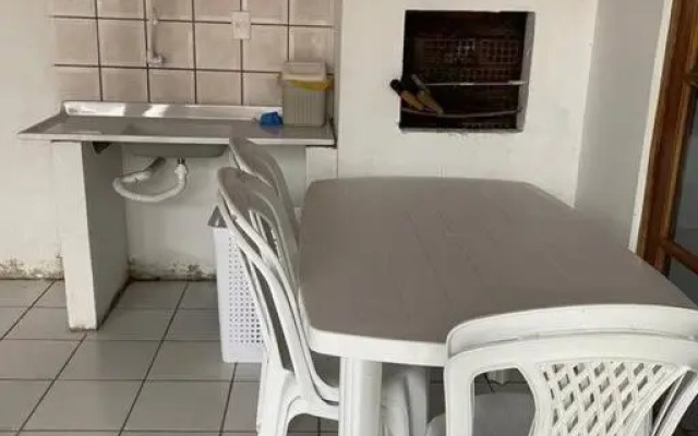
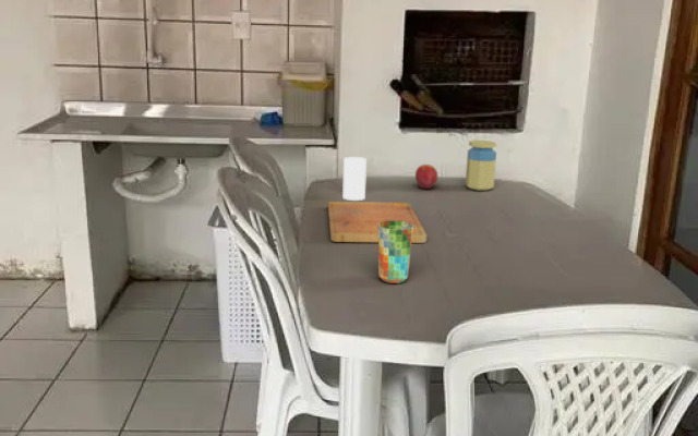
+ jar (481, 165)
+ fruit (426, 175)
+ cup (394, 252)
+ cup (354, 178)
+ cutting board (373, 220)
